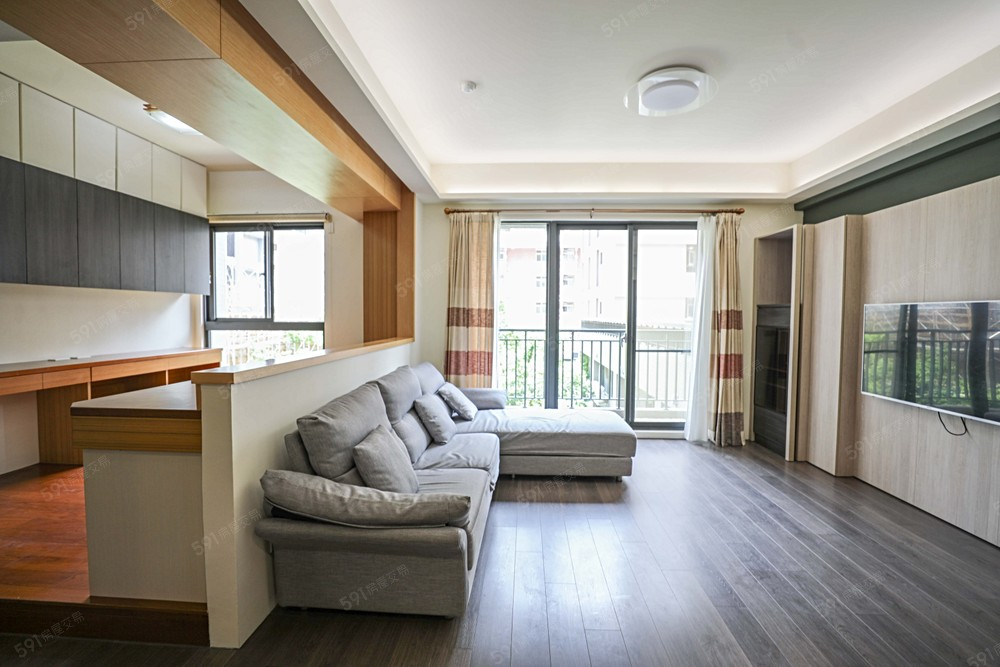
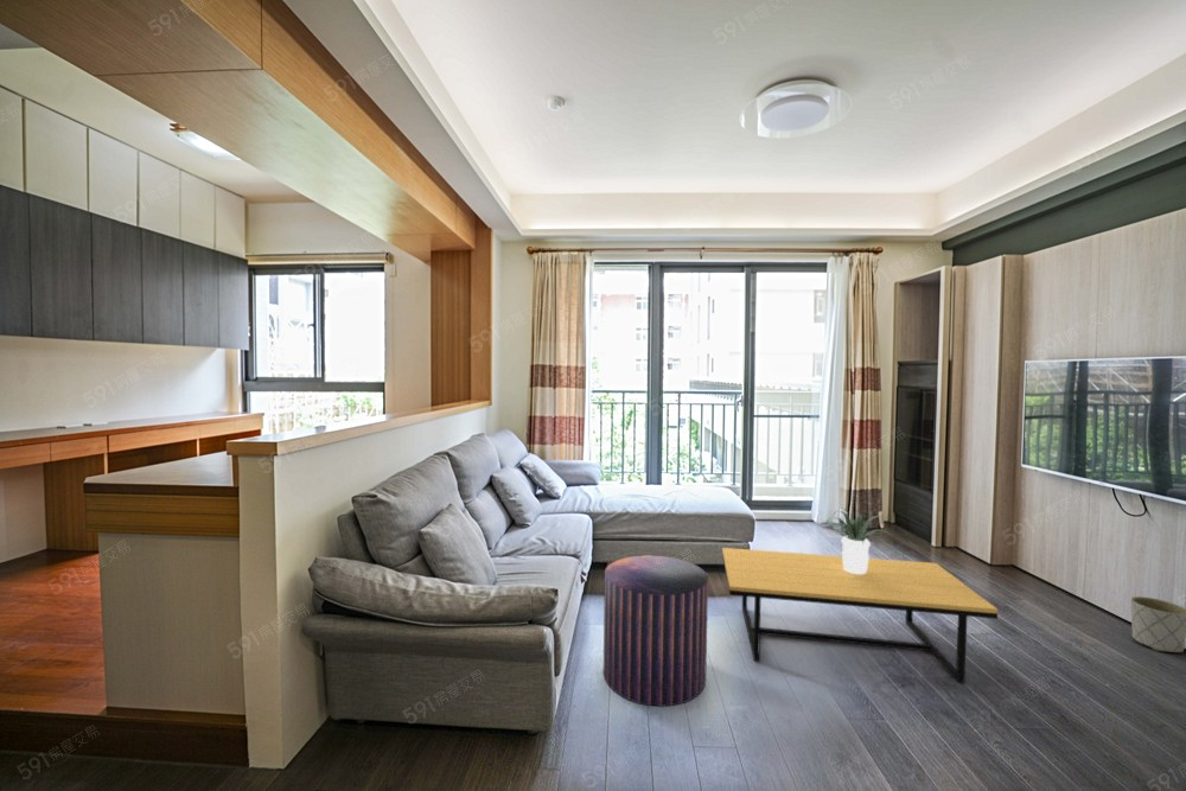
+ stool (655, 623)
+ planter (1158, 625)
+ potted plant (855, 542)
+ coffee table (839, 604)
